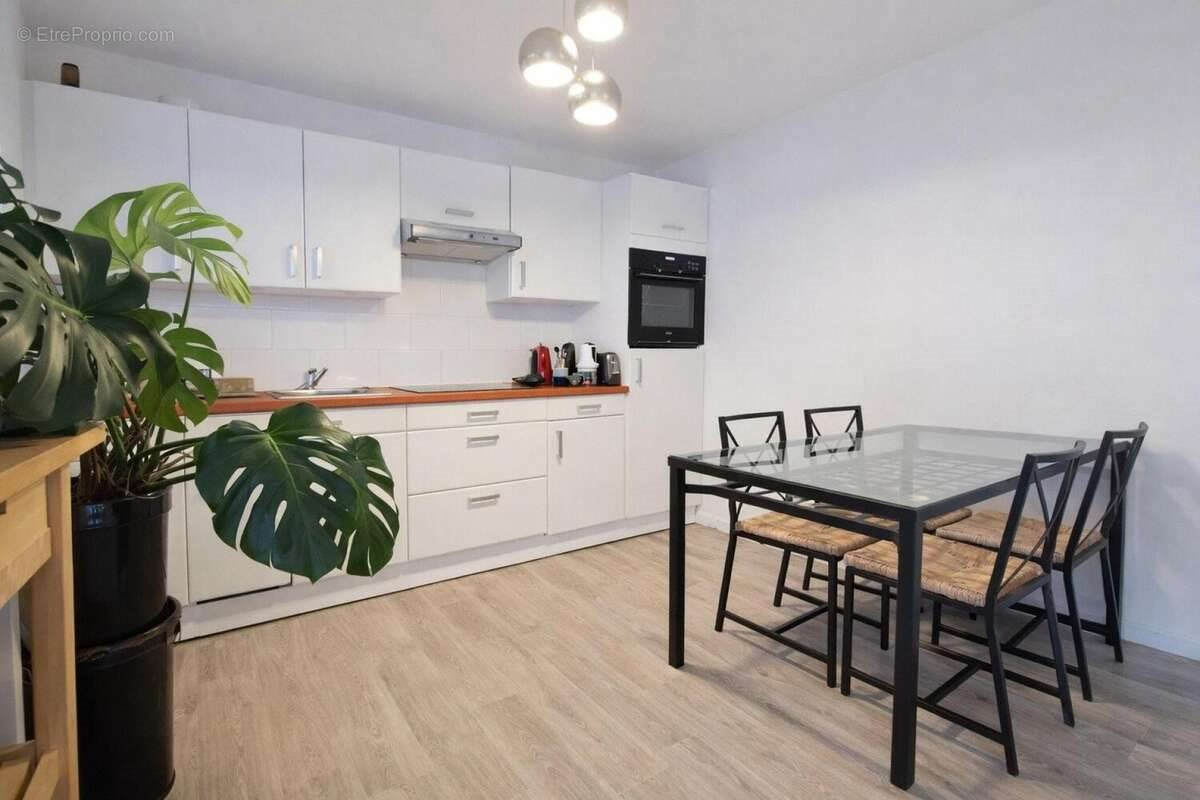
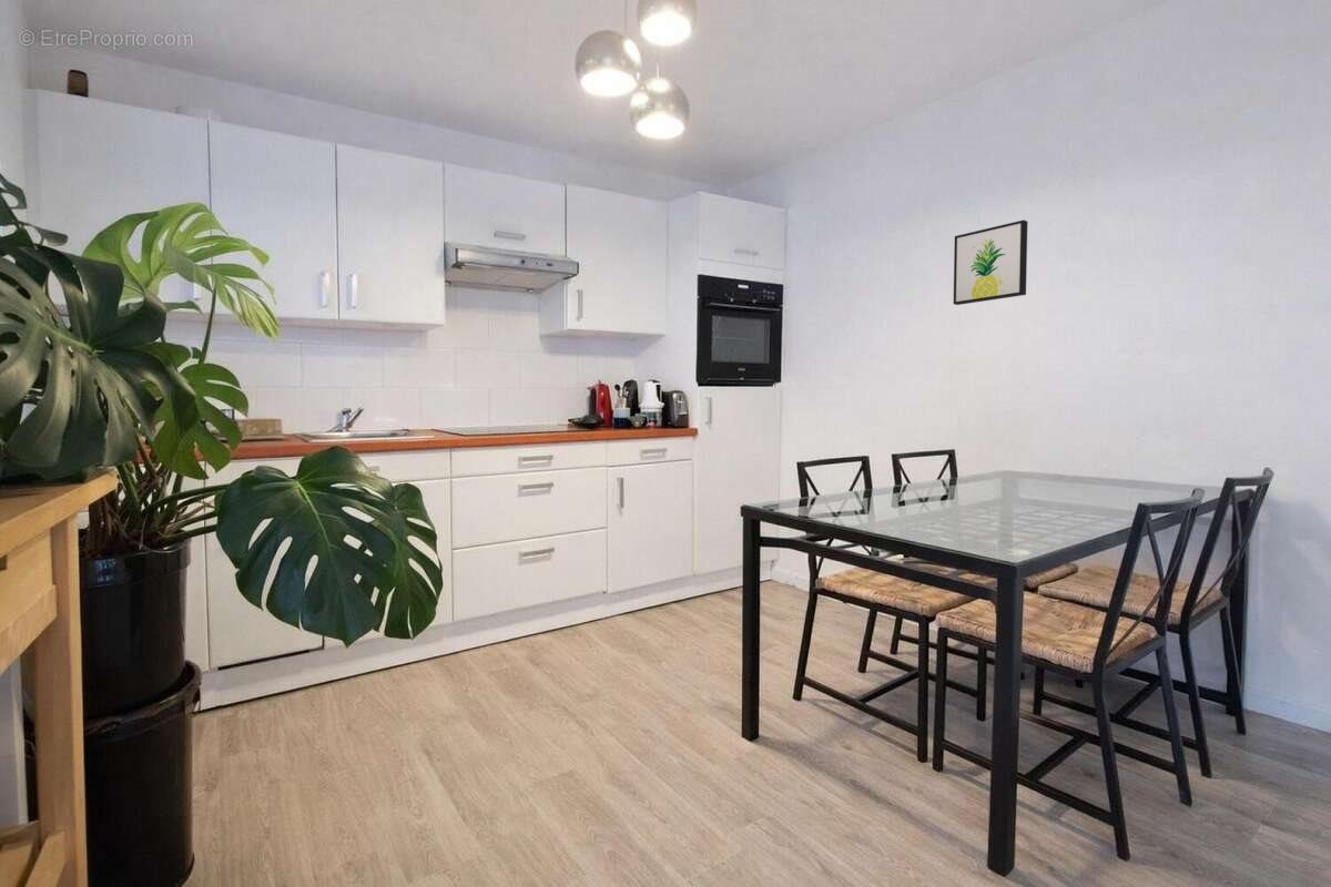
+ wall art (988, 264)
